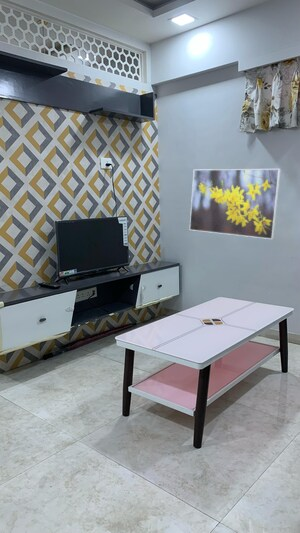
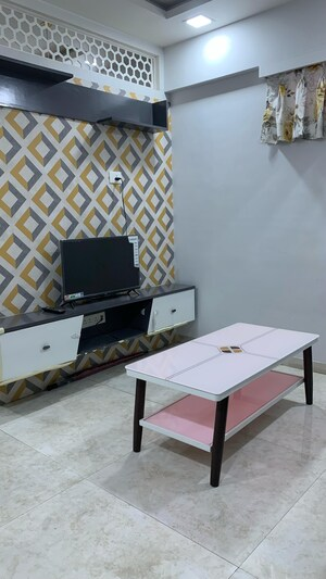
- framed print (231, 202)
